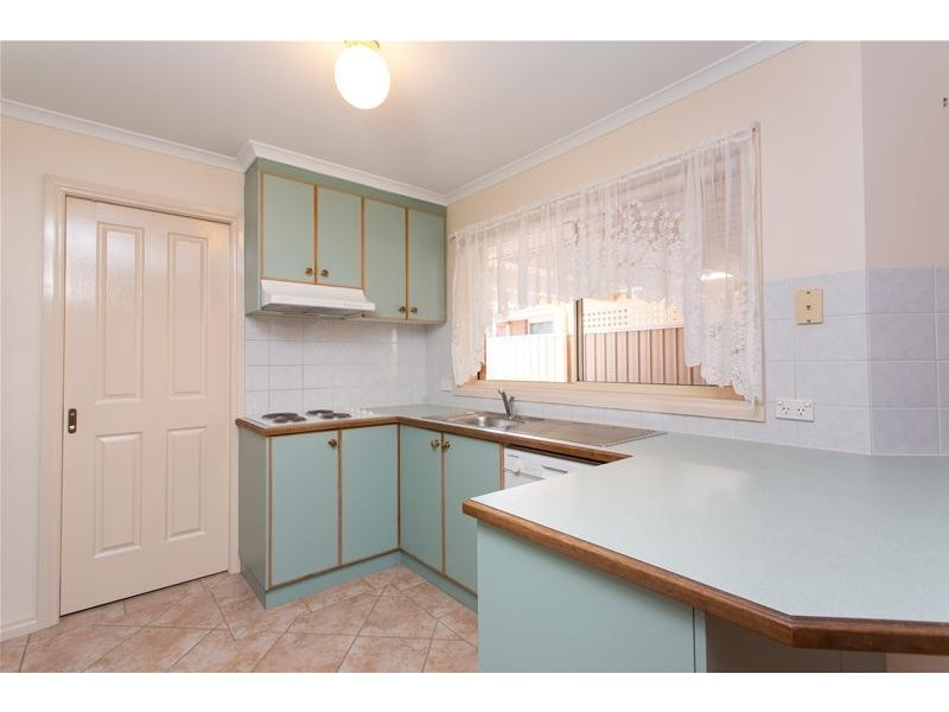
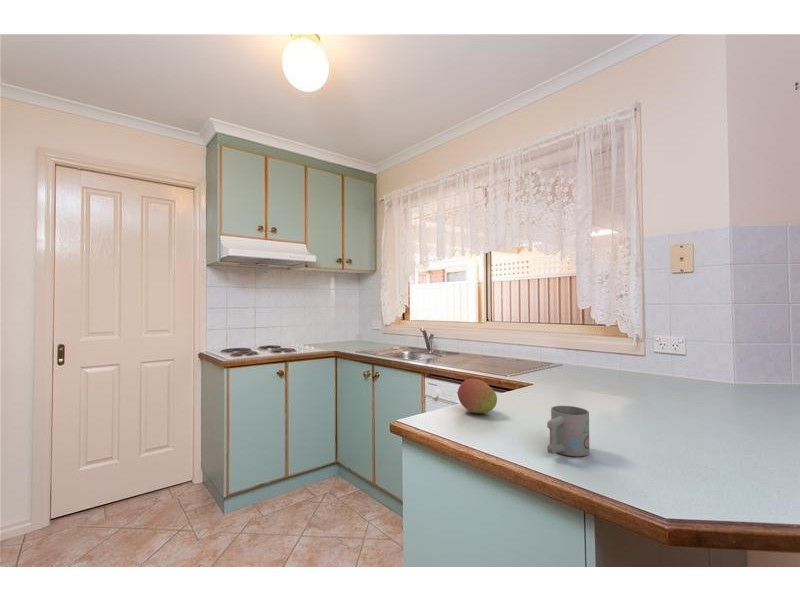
+ fruit (476, 395)
+ mug (565, 432)
